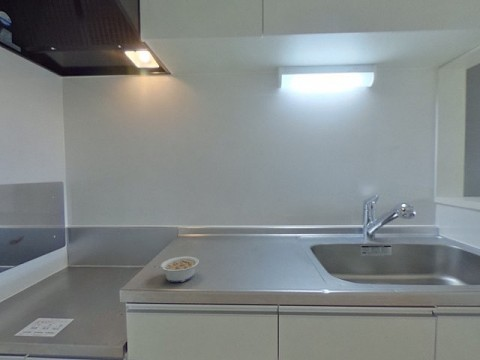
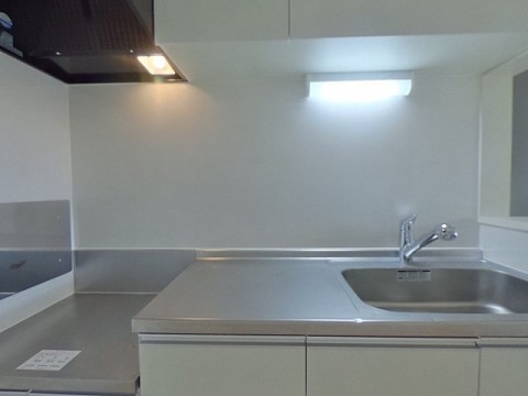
- legume (179, 269)
